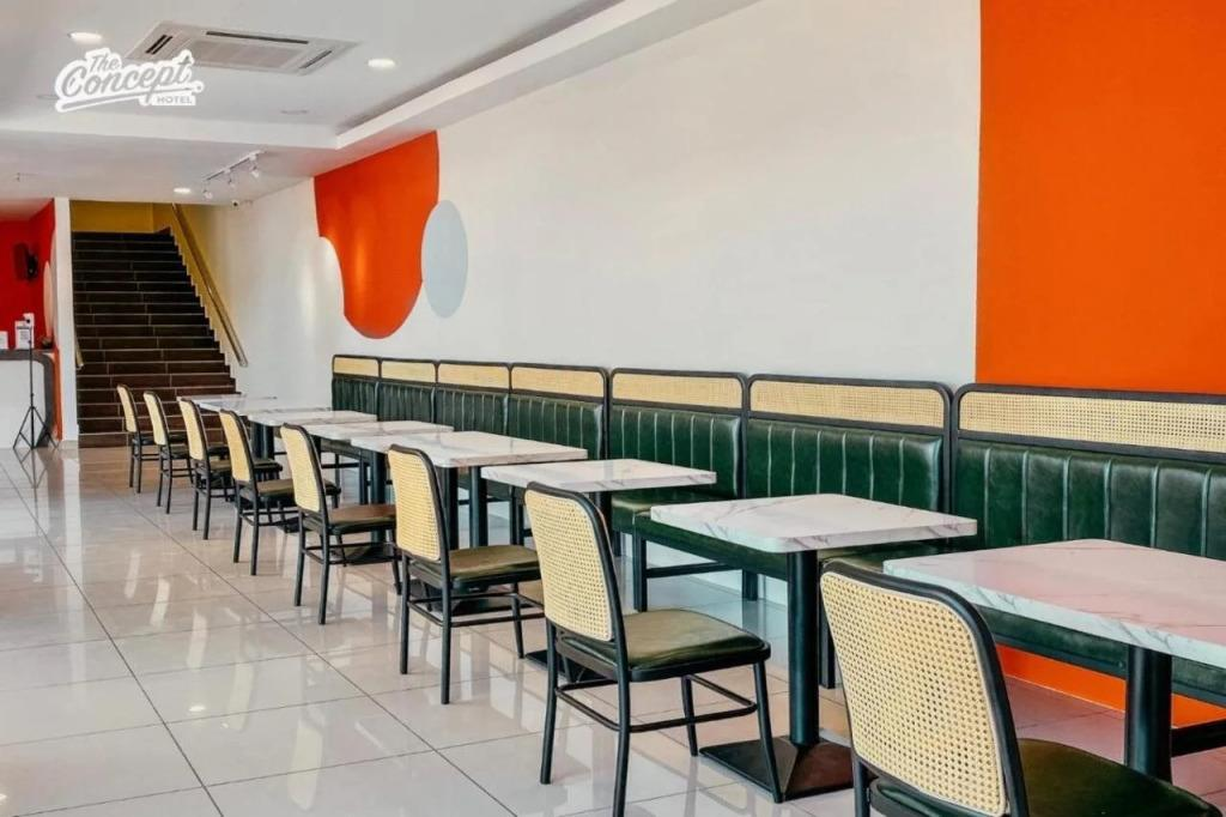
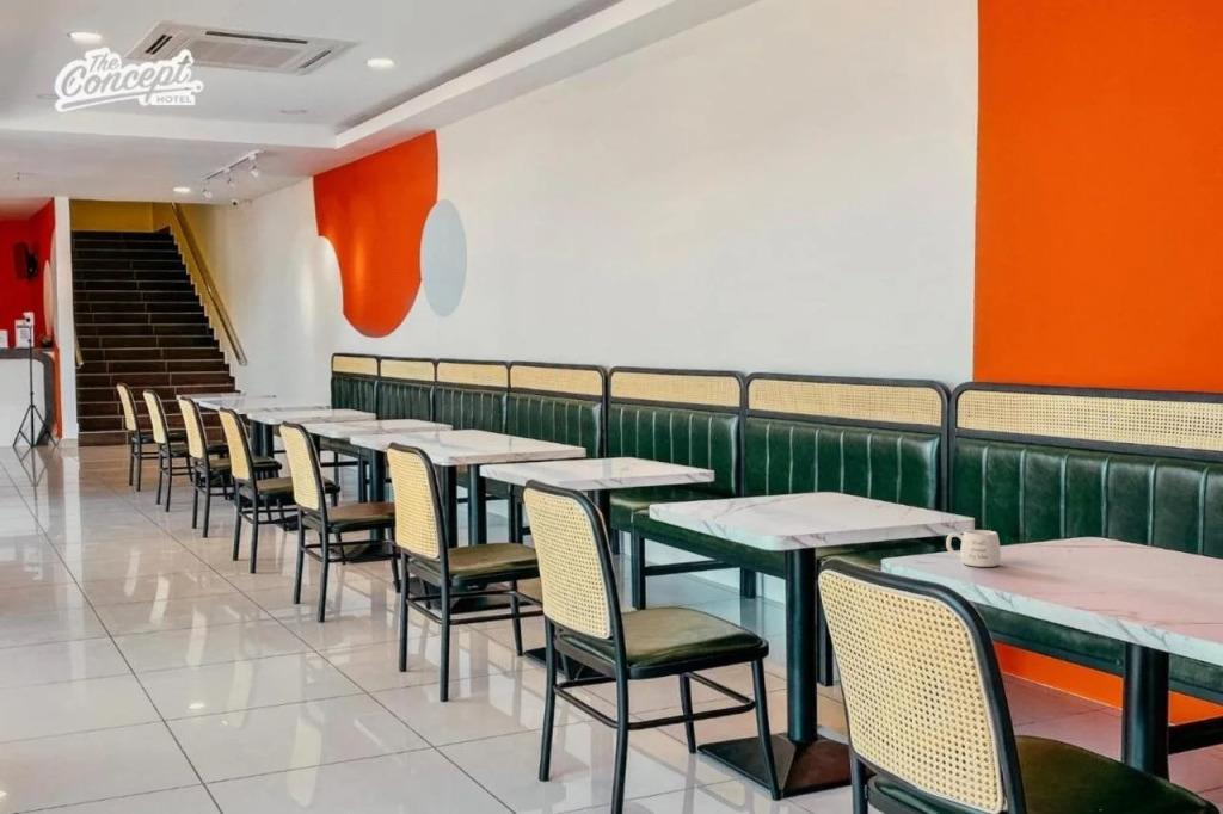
+ mug (972, 547)
